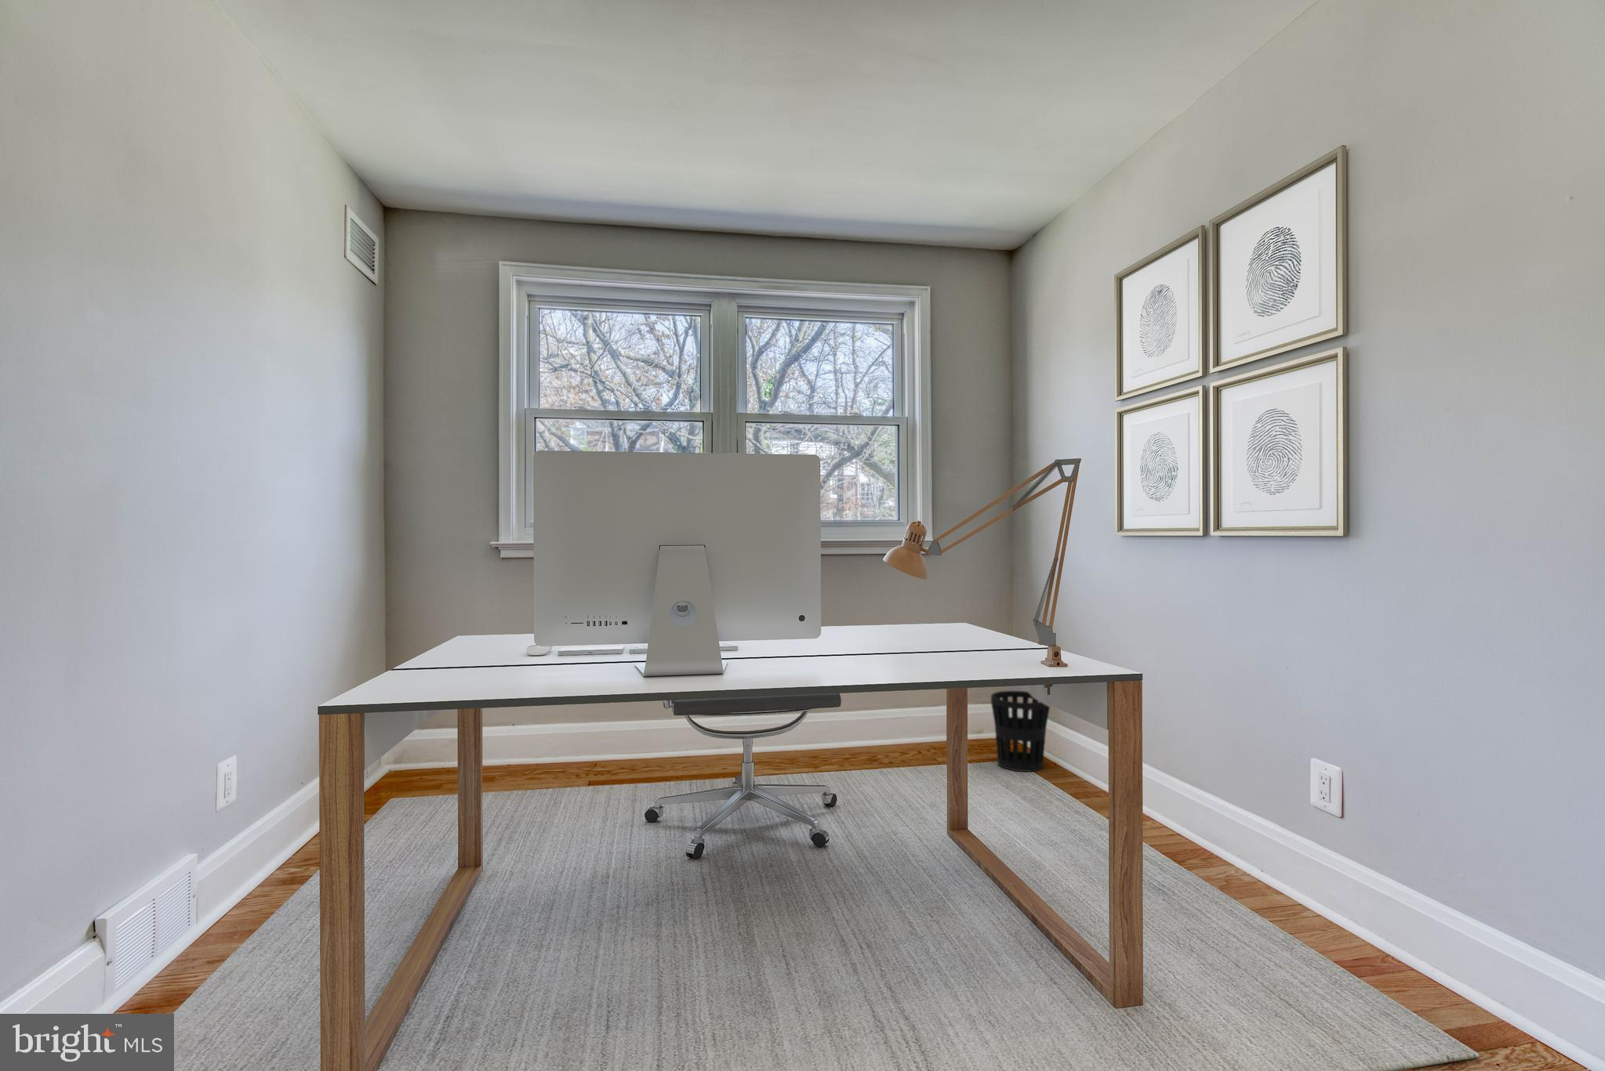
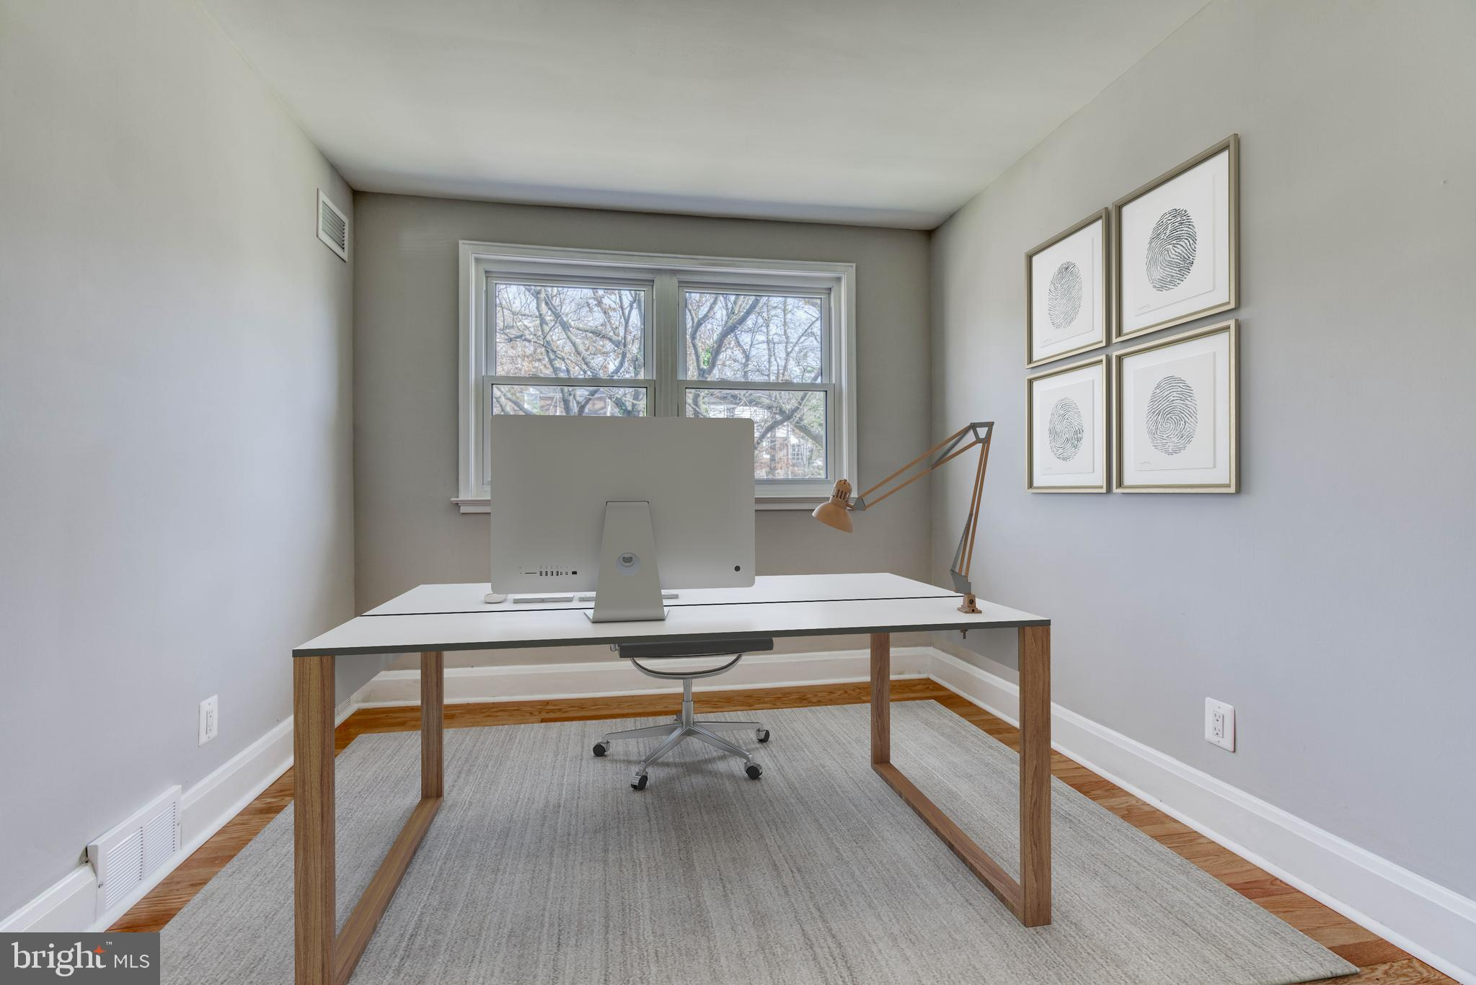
- wastebasket (1020, 730)
